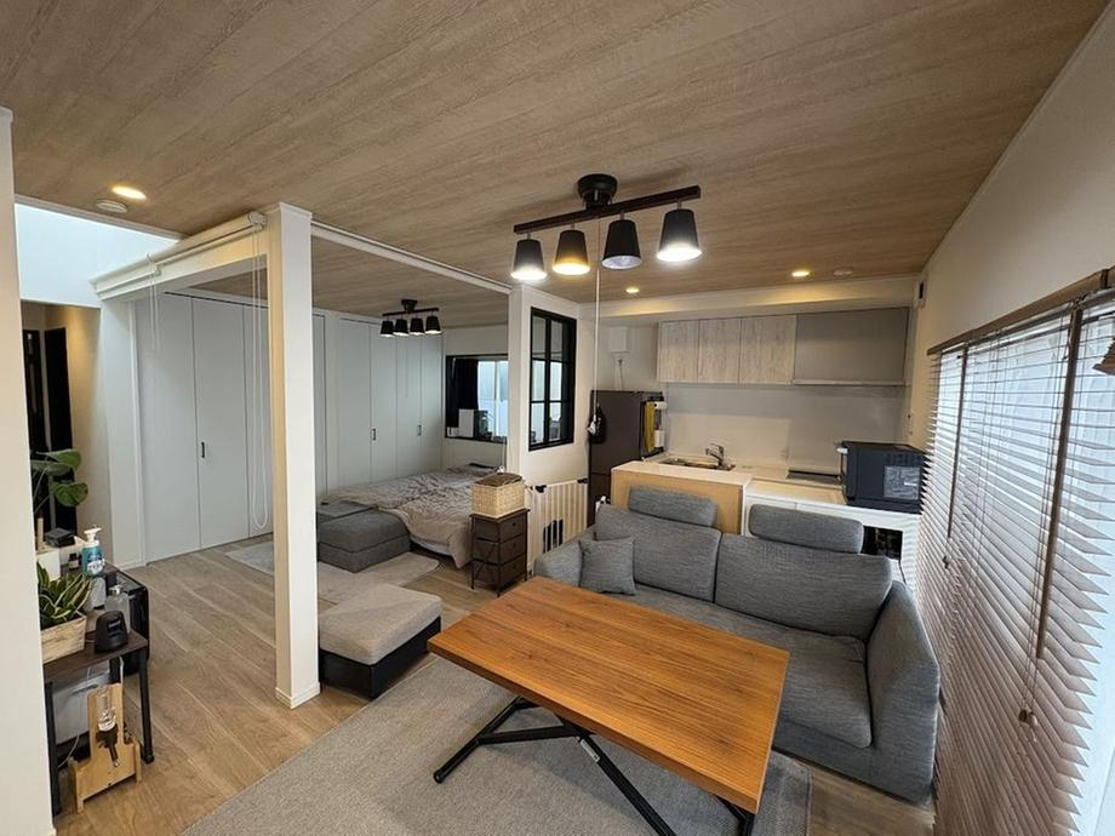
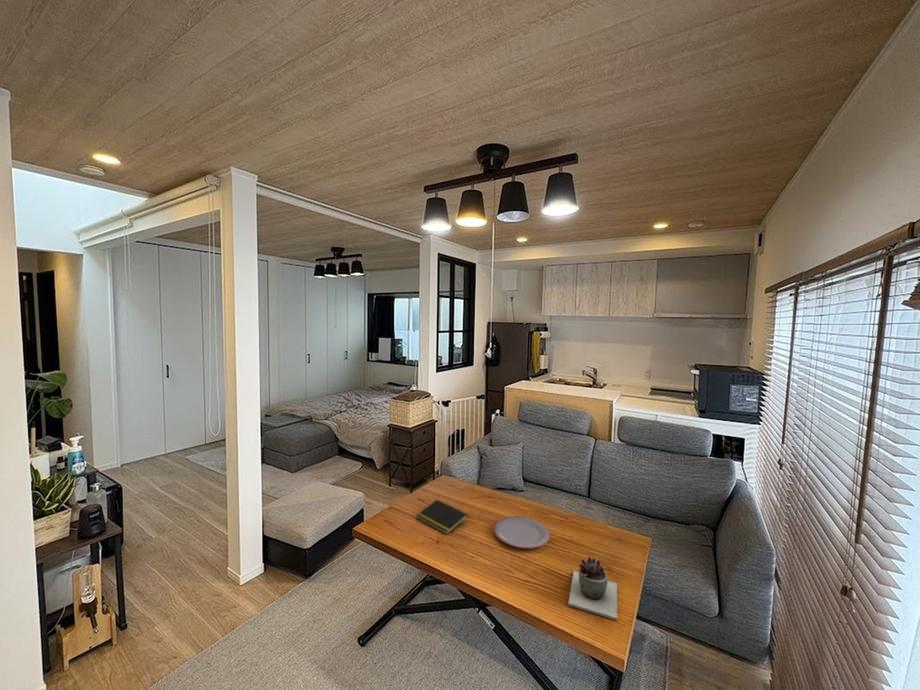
+ succulent plant (594, 577)
+ plate (521, 532)
+ notepad (441, 515)
